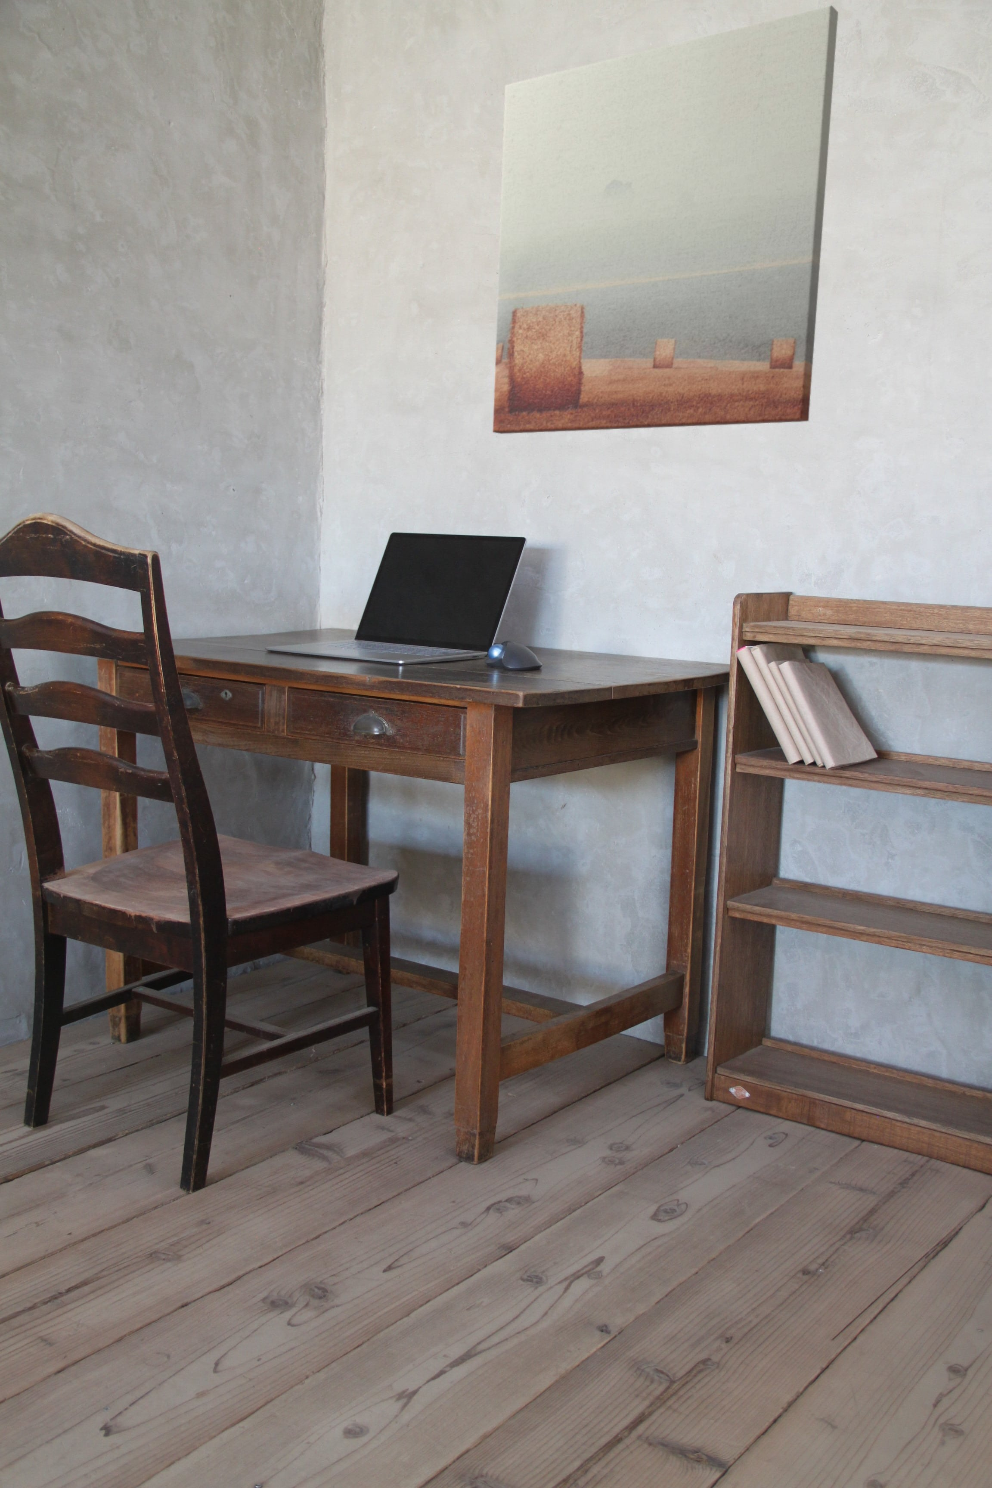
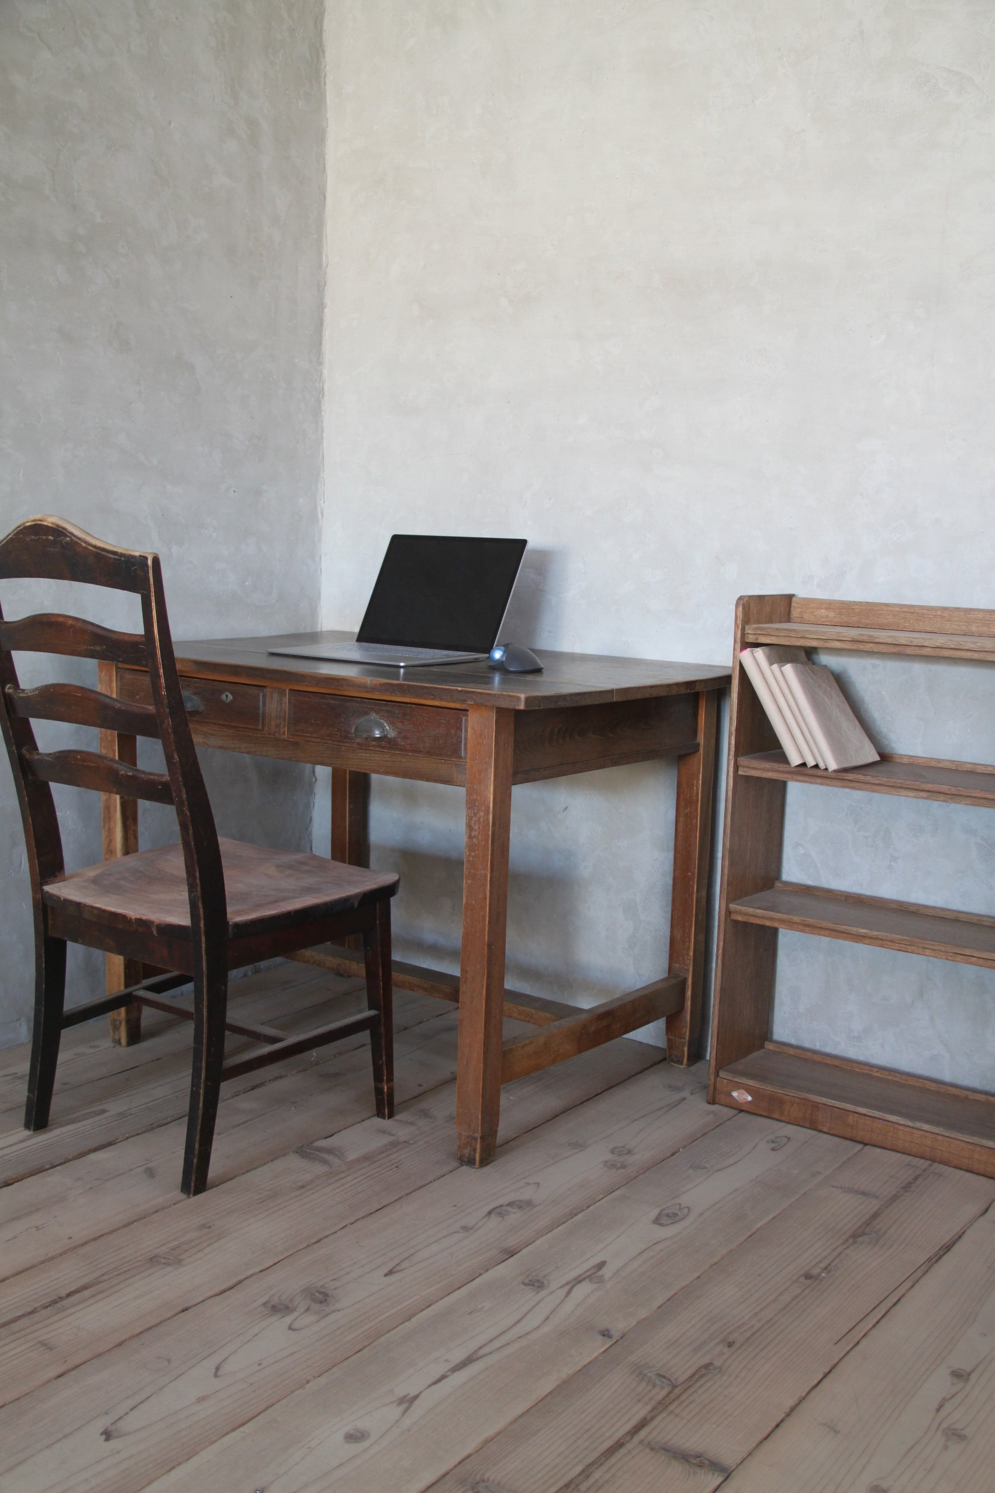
- wall art (649, 244)
